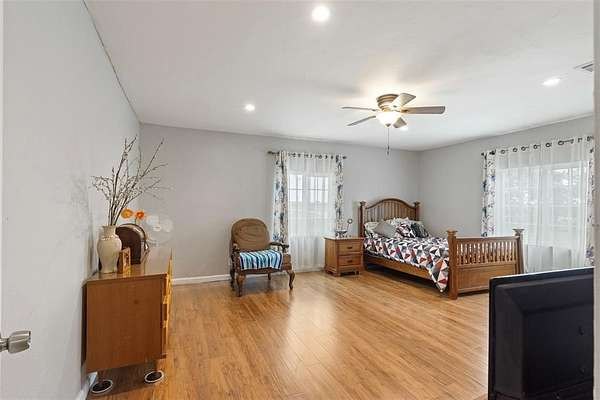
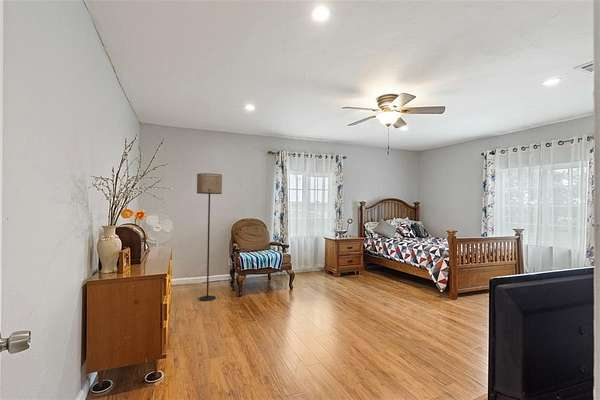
+ floor lamp (208, 236)
